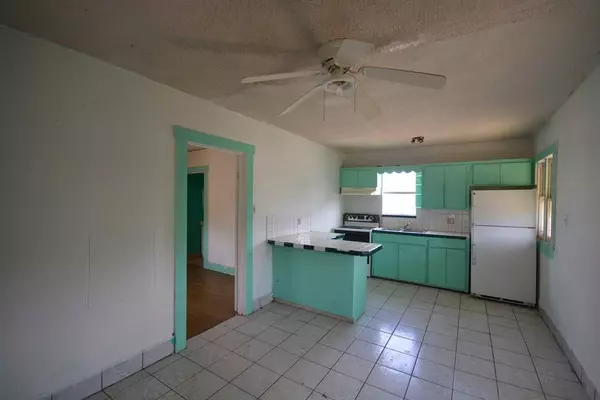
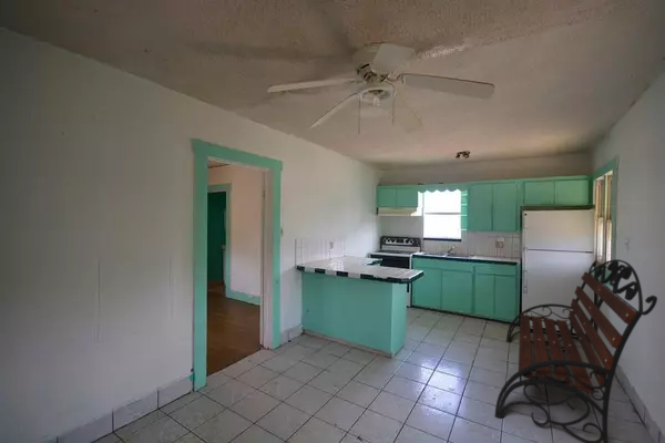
+ bench (557, 320)
